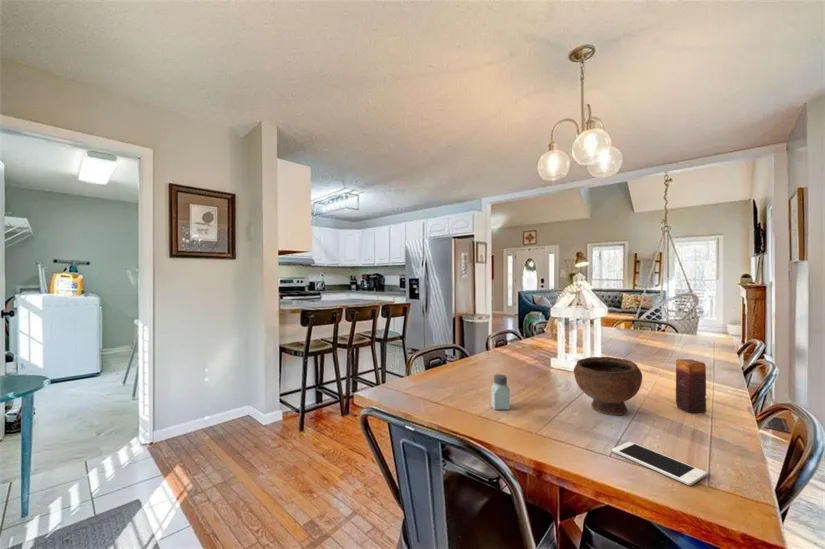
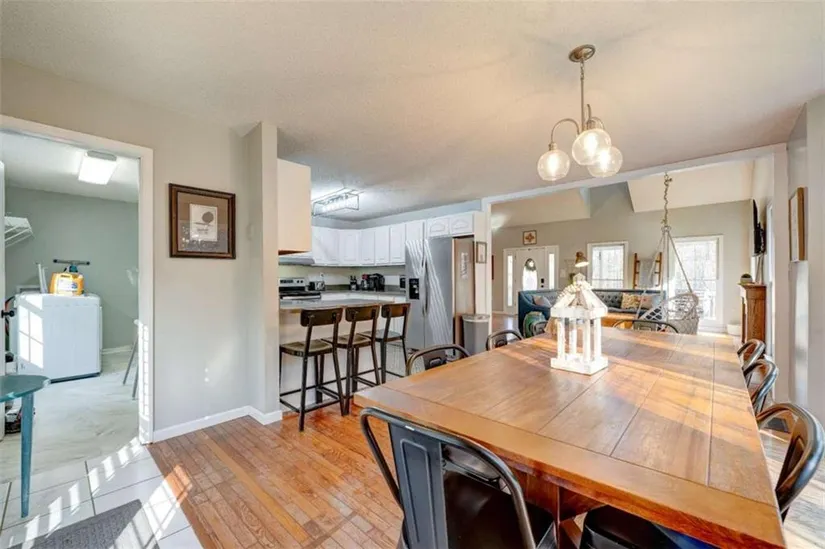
- cell phone (656, 461)
- saltshaker (500, 391)
- bowl (606, 385)
- candle (690, 385)
